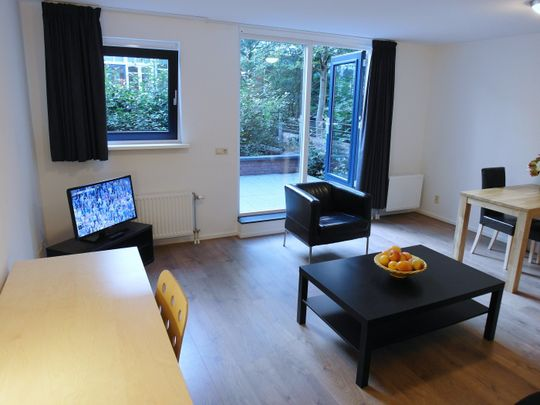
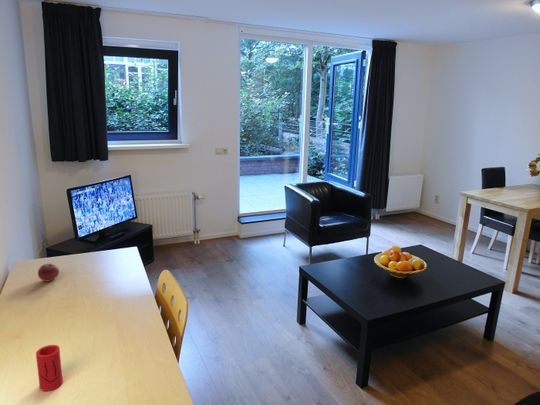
+ fruit (48, 271)
+ cup (49, 367)
